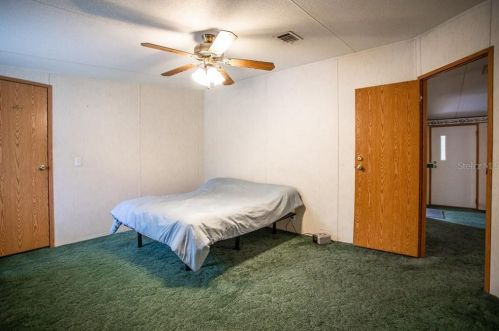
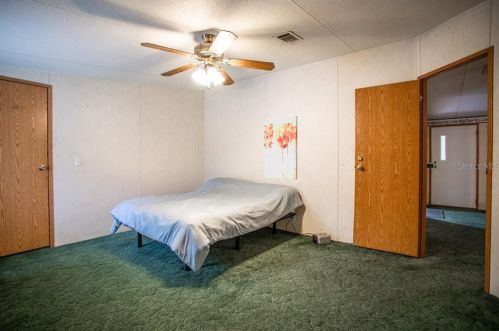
+ wall art (279, 148)
